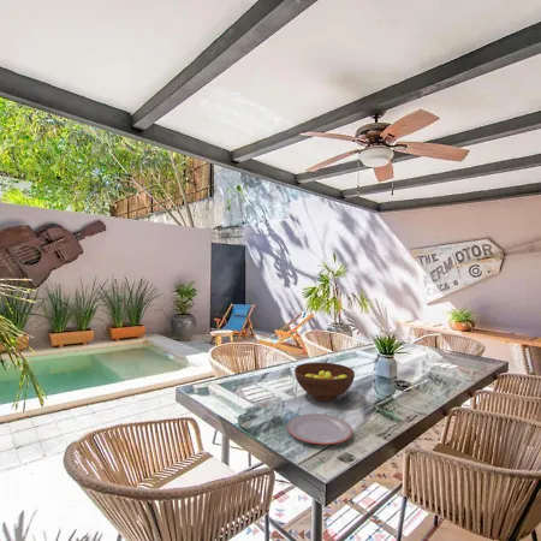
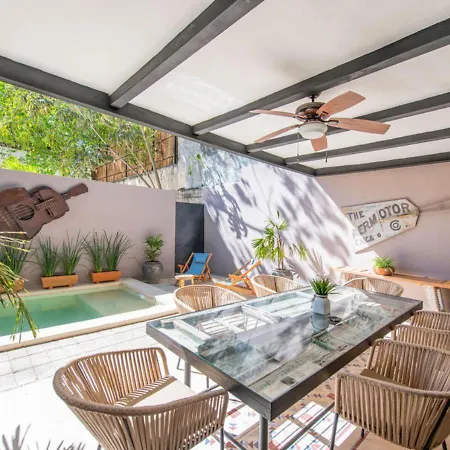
- fruit bowl (323, 384)
- plate (319, 429)
